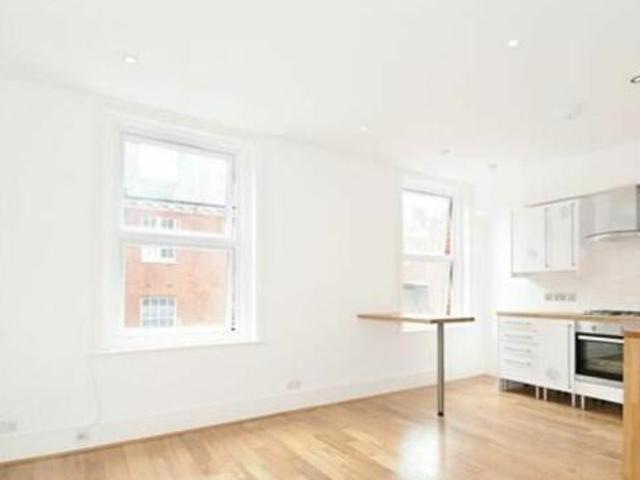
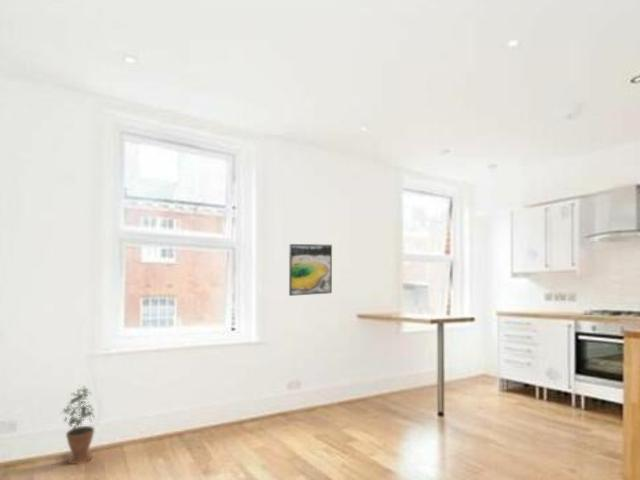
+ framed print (311, 269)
+ potted plant (77, 423)
